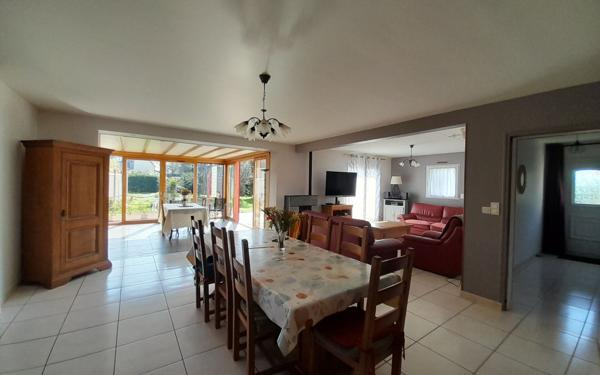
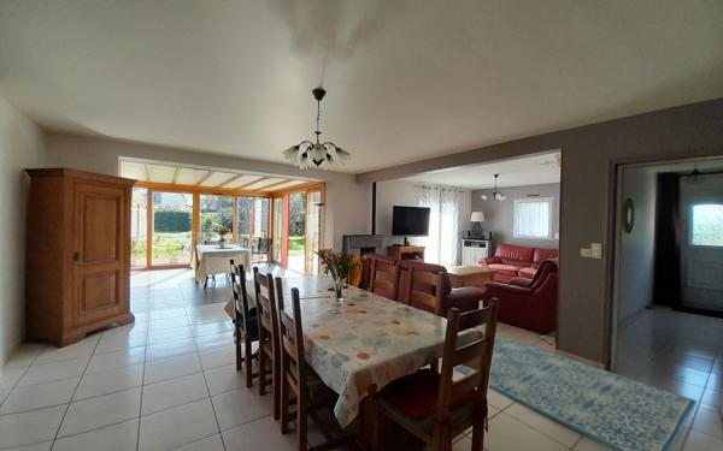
+ rug (537, 373)
